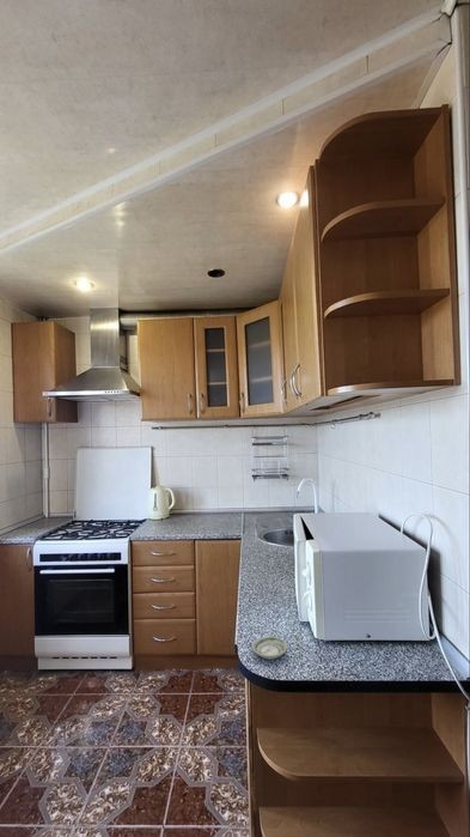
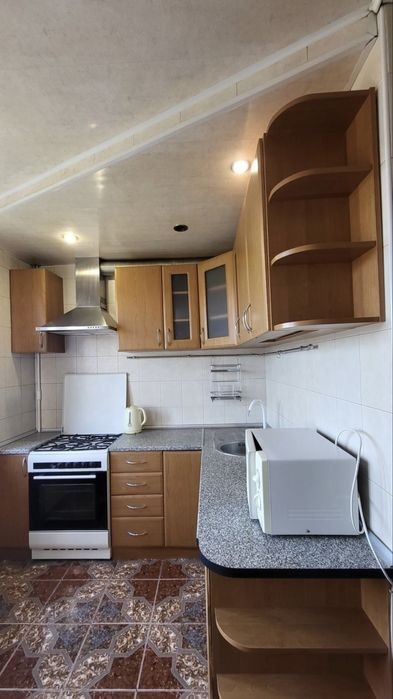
- saucer (269, 649)
